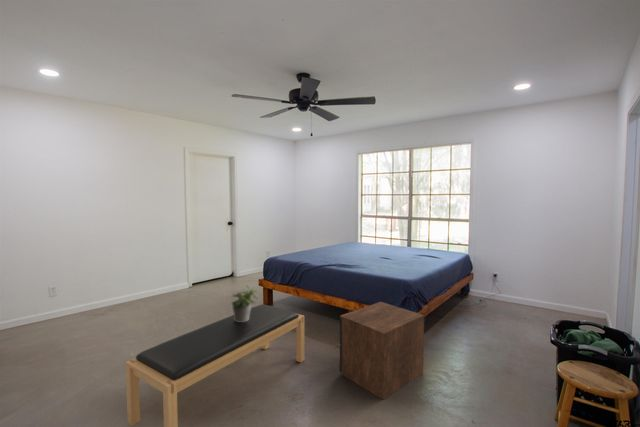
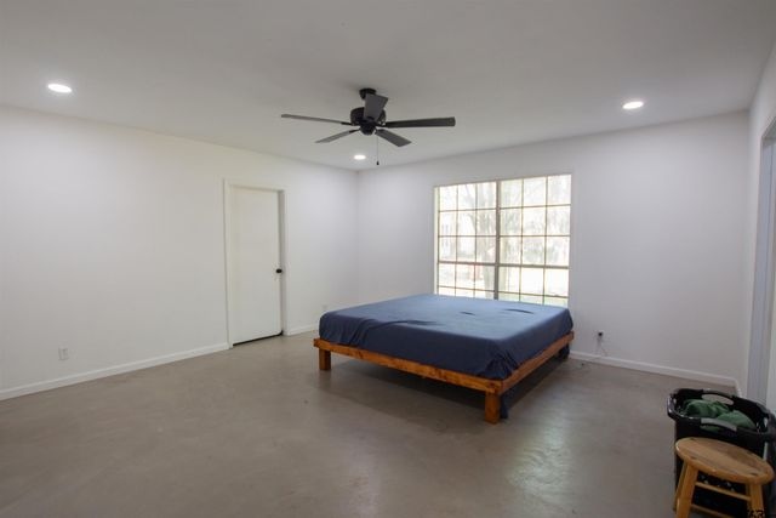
- potted plant (245, 303)
- nightstand (381, 344)
- bench (230, 357)
